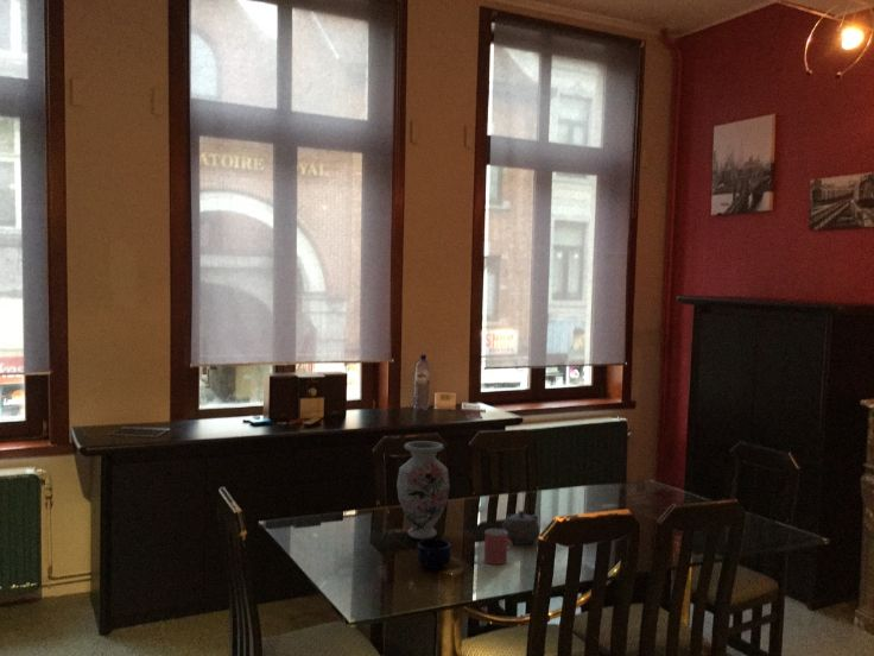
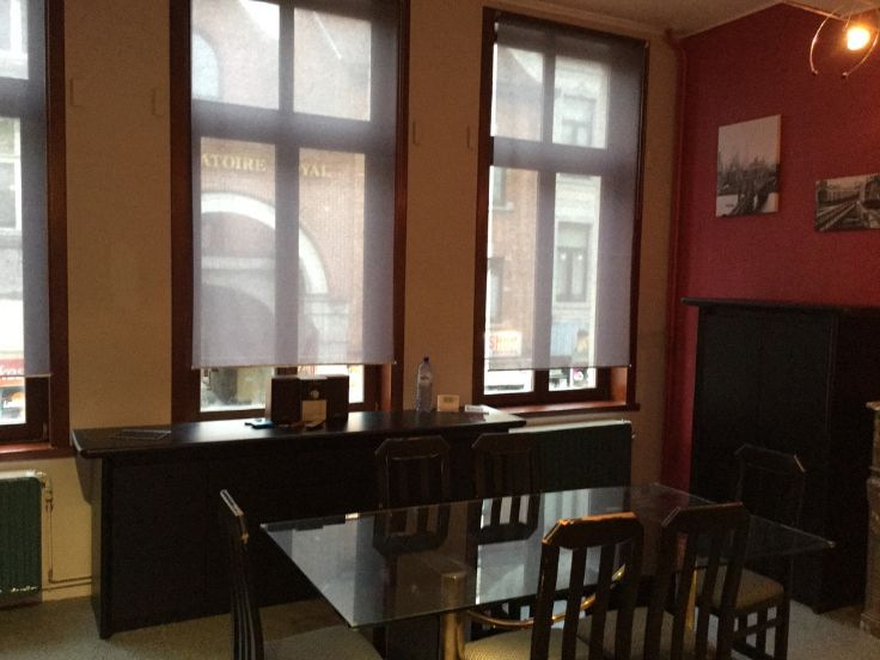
- mug (432, 555)
- cup (499, 547)
- teapot (519, 525)
- vase (423, 490)
